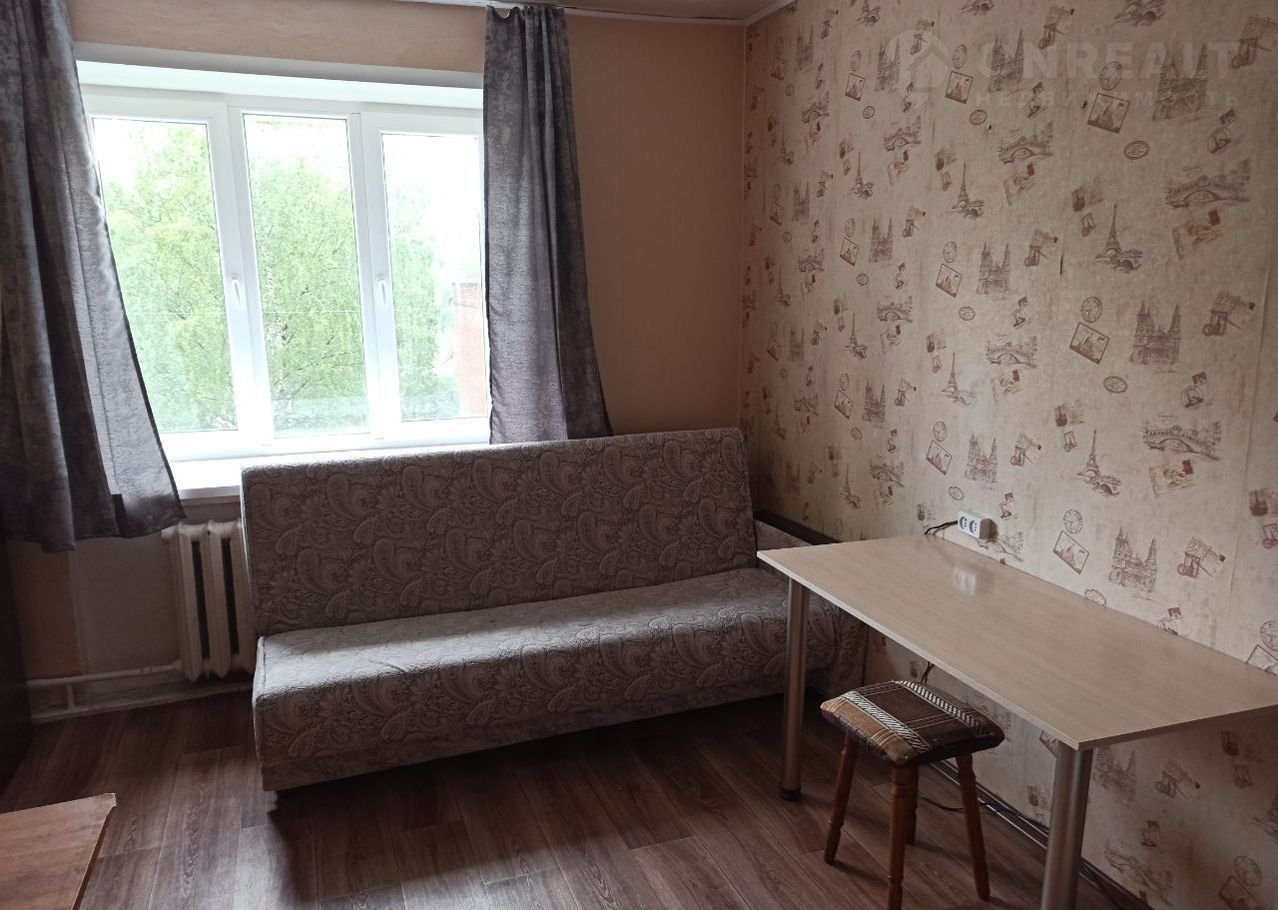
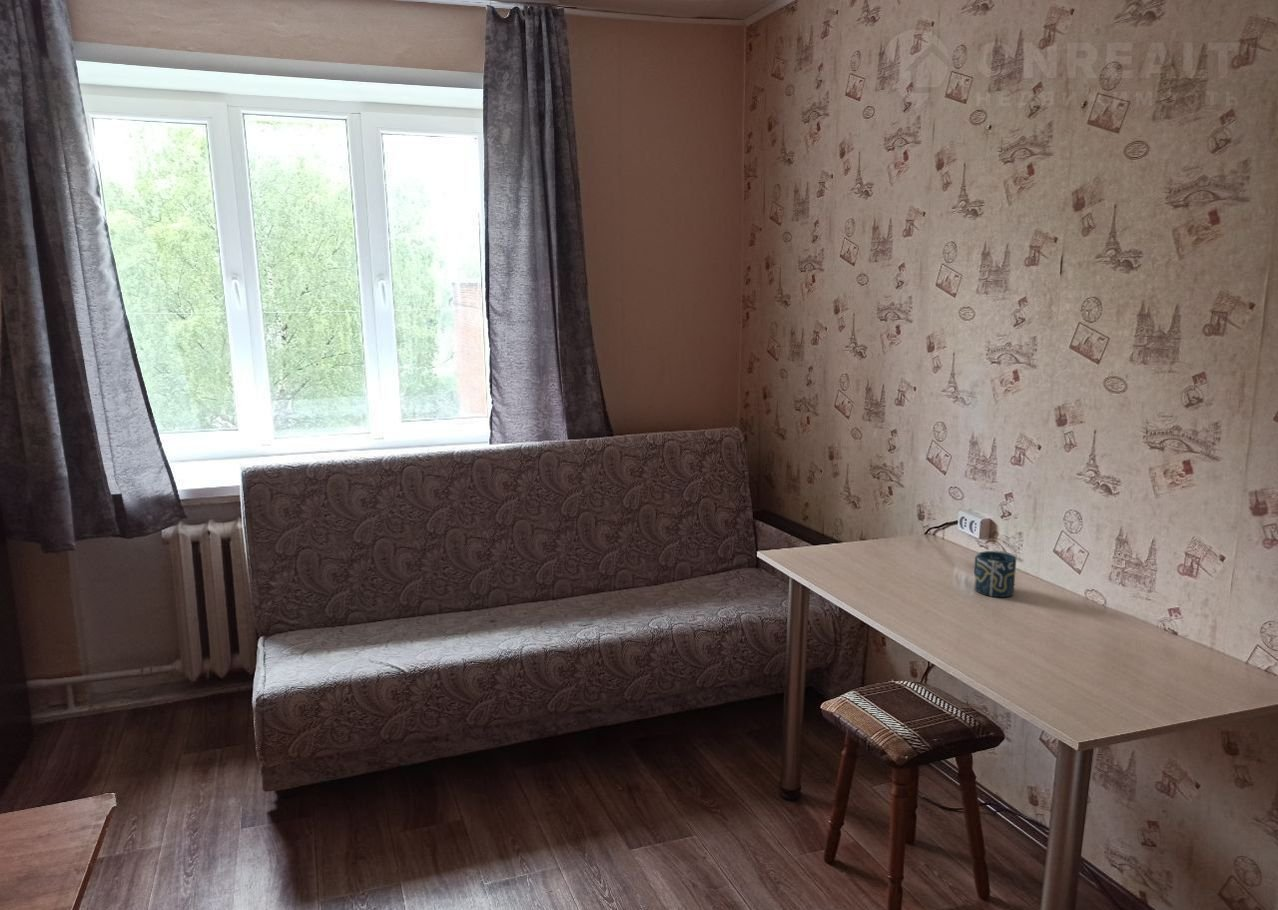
+ cup (991, 571)
